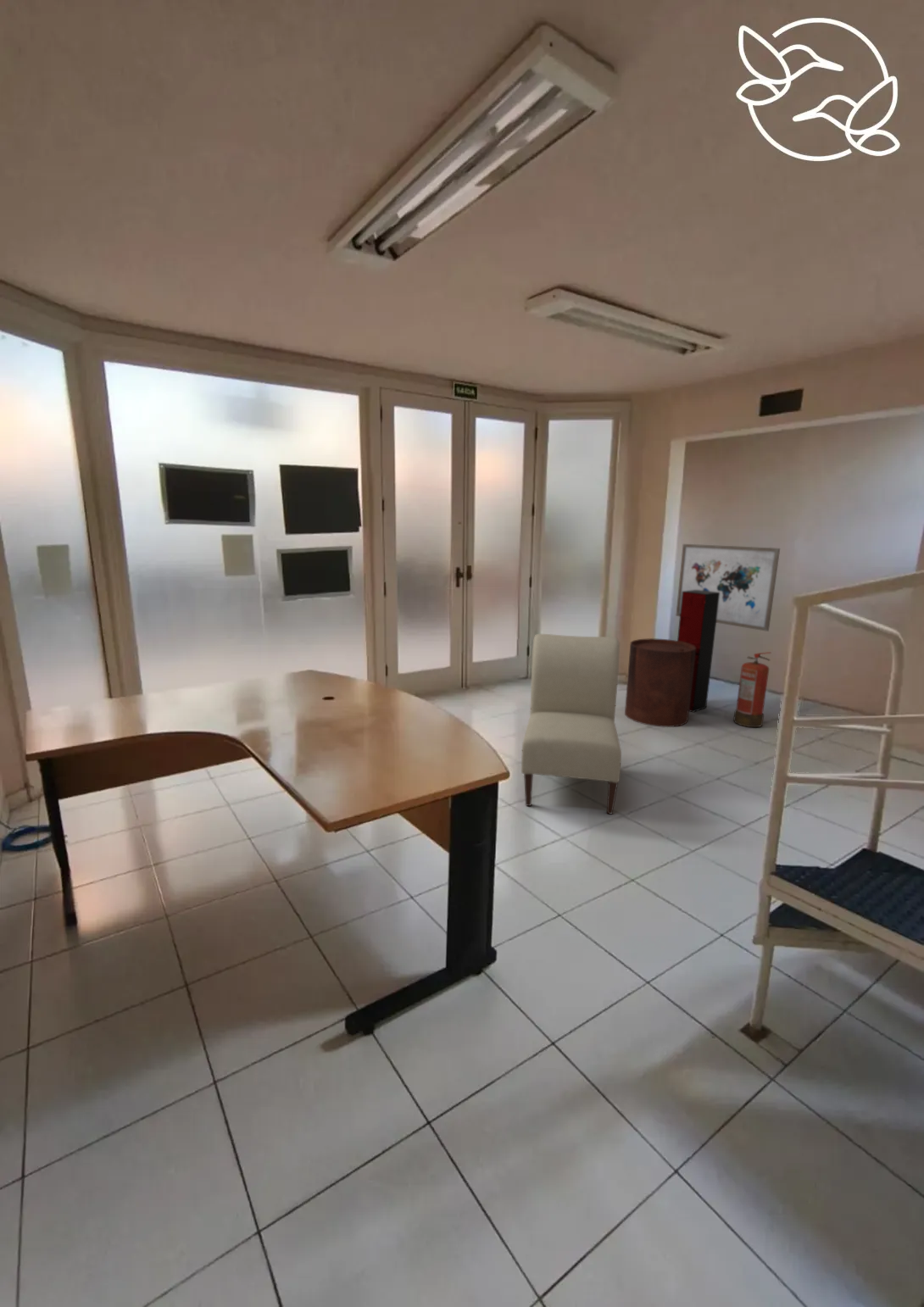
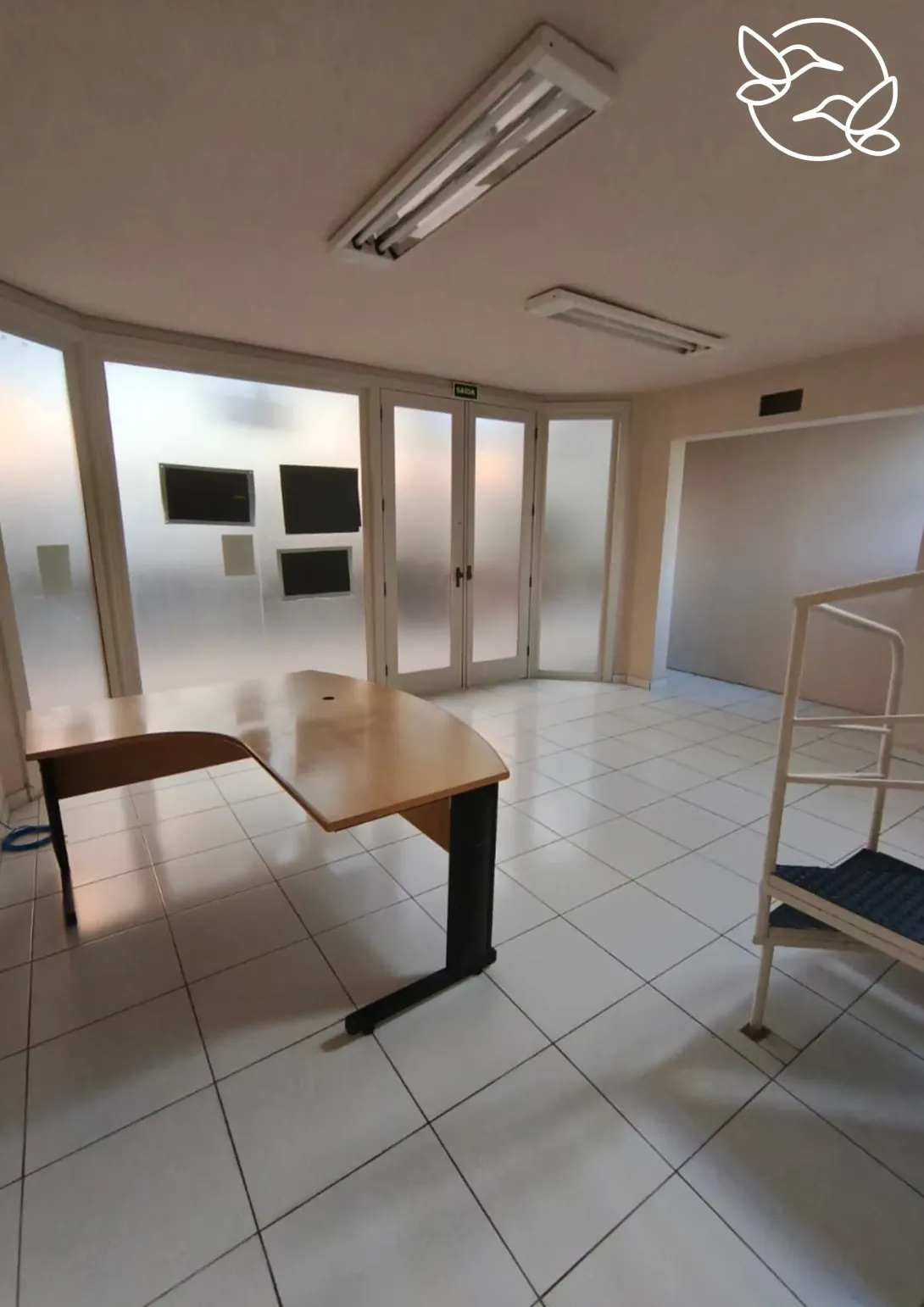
- chair (571, 716)
- wall art (723, 585)
- fire extinguisher (752, 687)
- locker (695, 652)
- trash can (659, 681)
